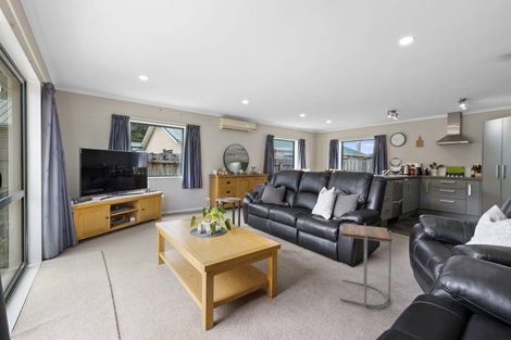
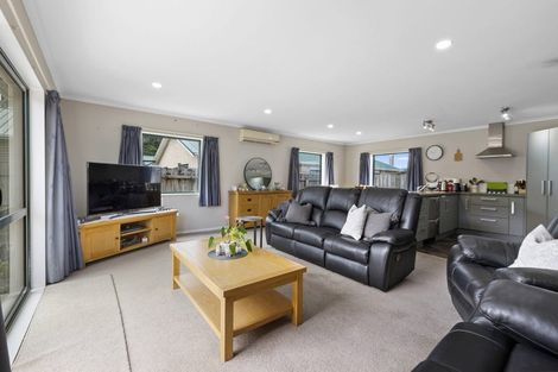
- side table (364, 261)
